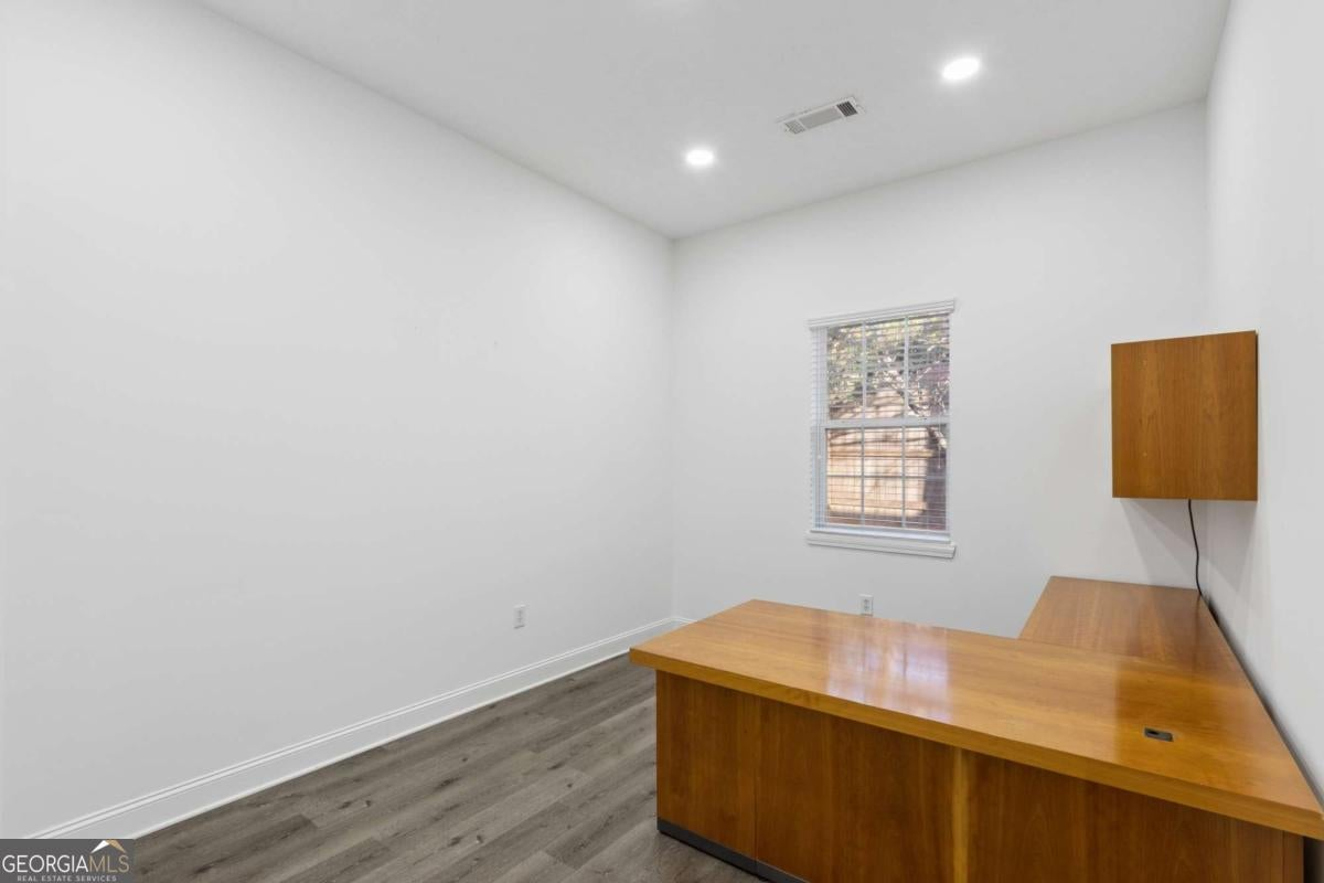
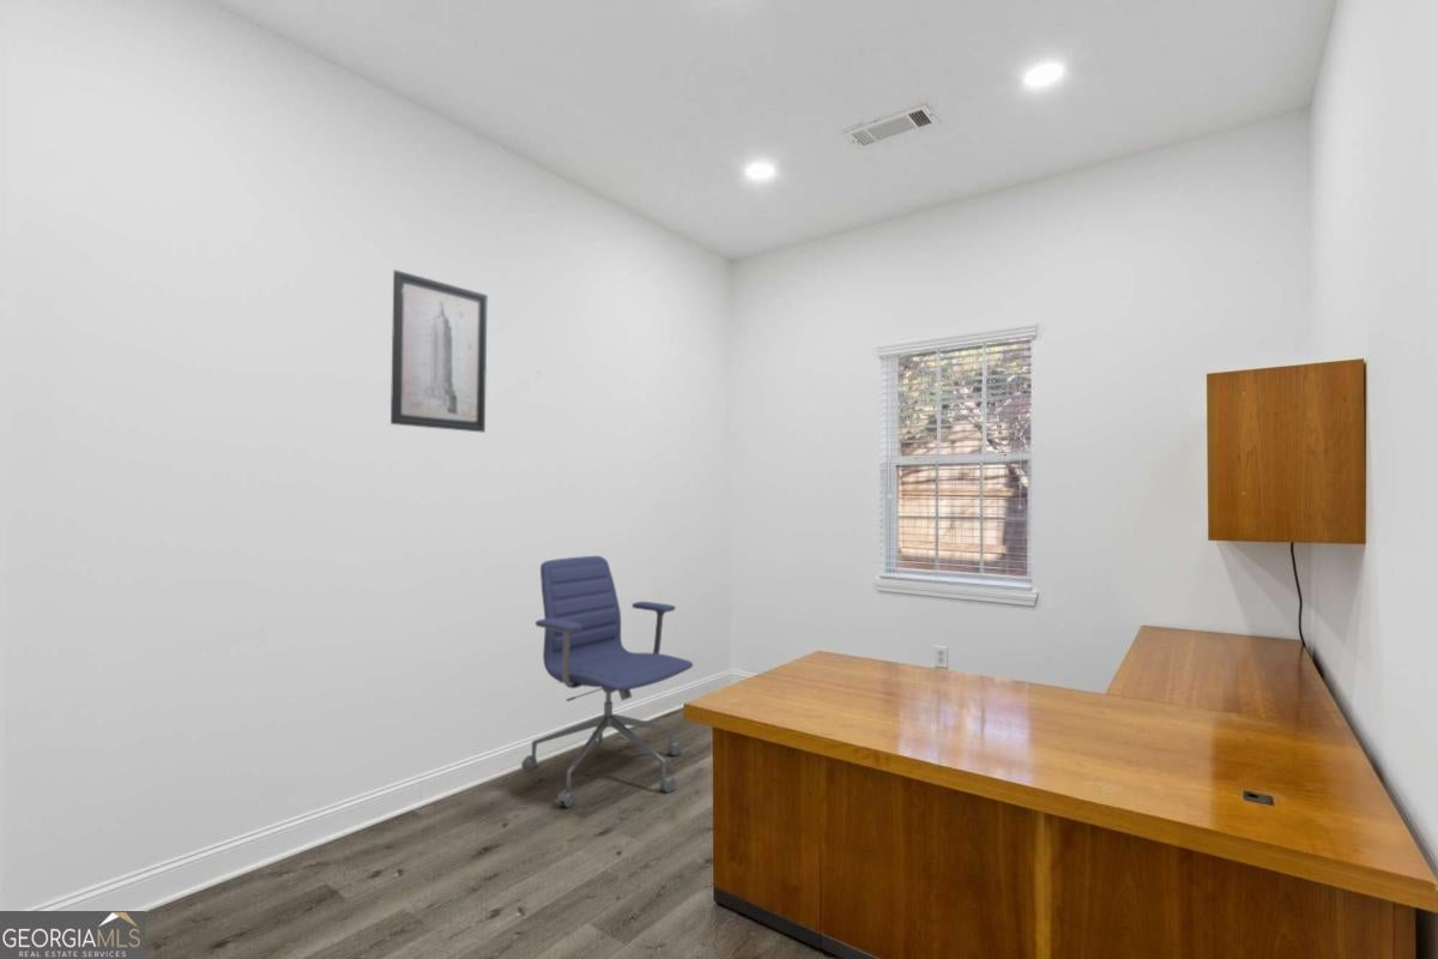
+ office chair (612, 667)
+ wall art (441, 355)
